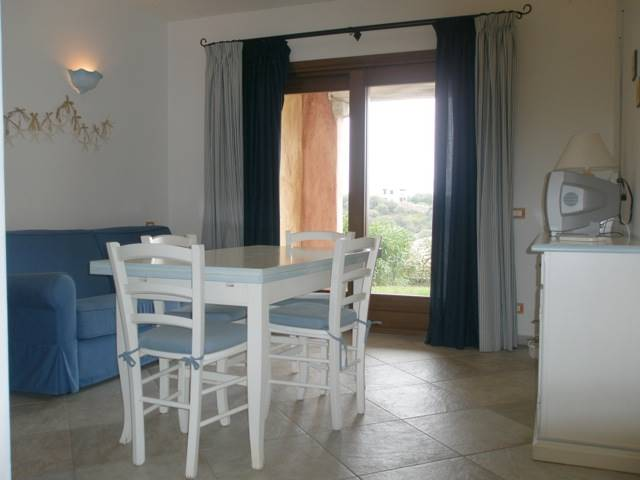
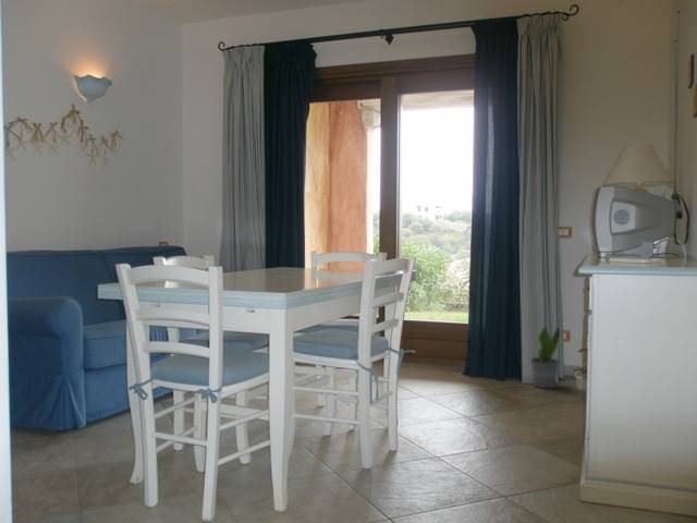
+ potted plant (545, 354)
